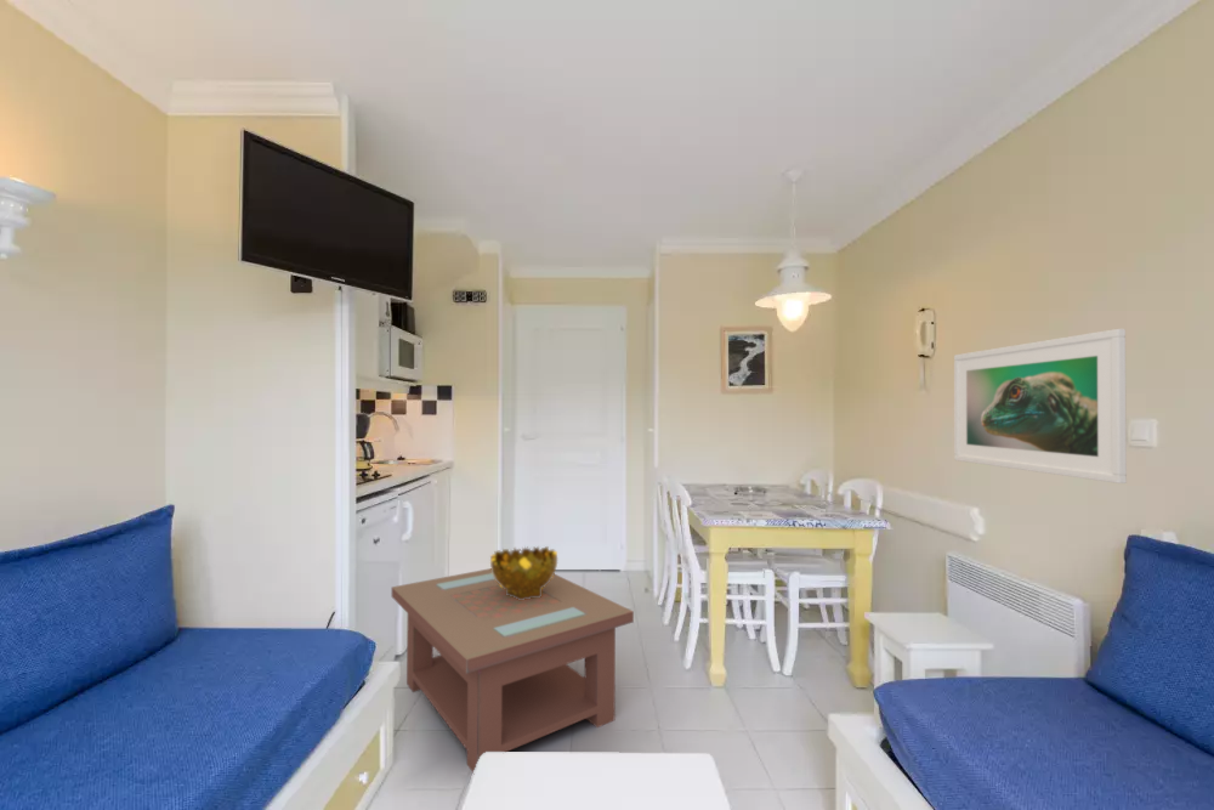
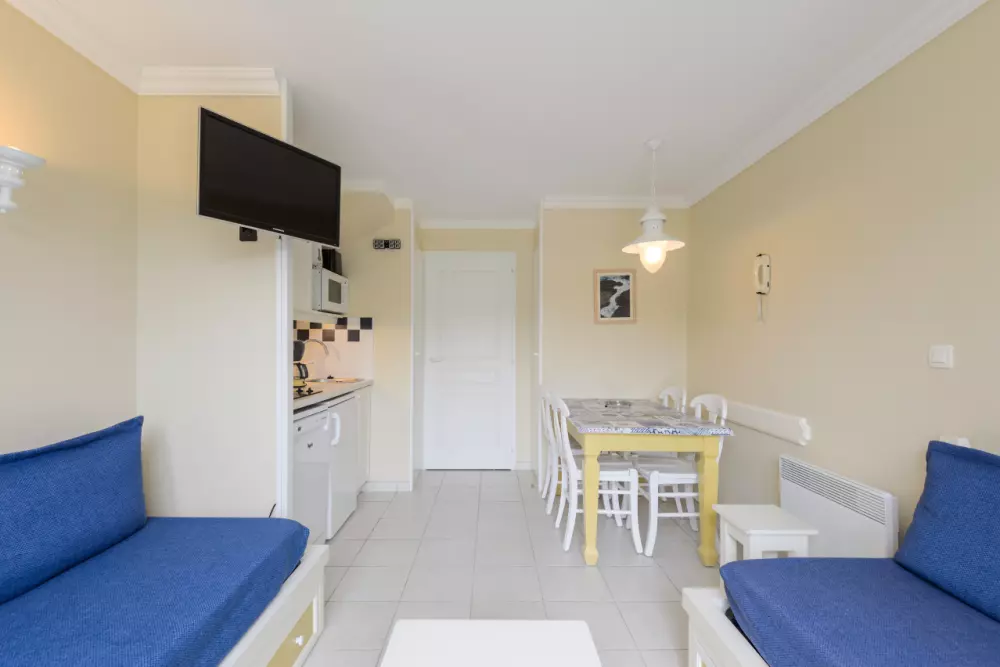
- coffee table (504, 648)
- decorative bowl (523, 572)
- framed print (1023, 407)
